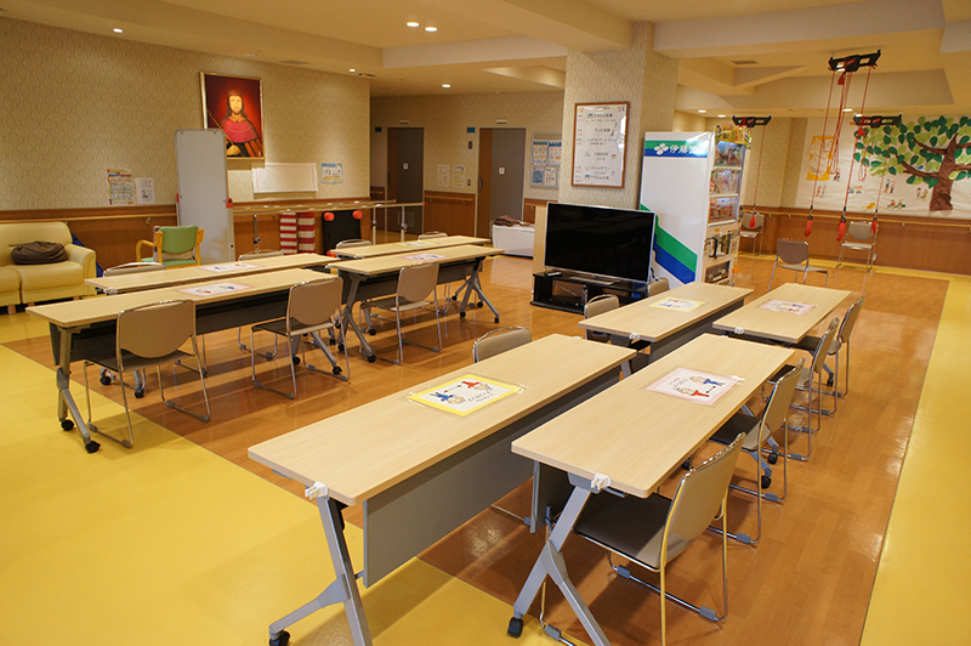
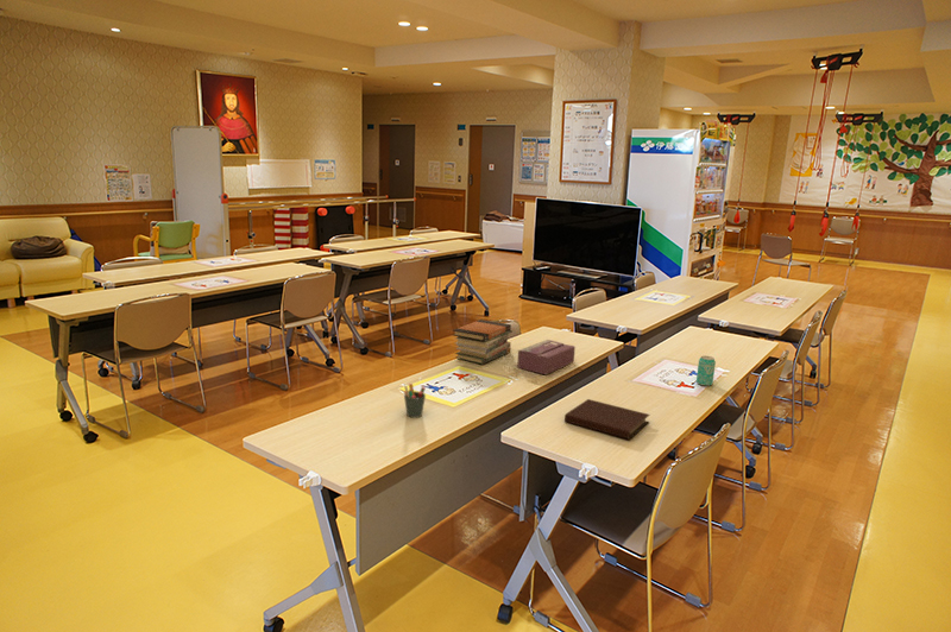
+ beverage can (705, 371)
+ pen holder (414, 399)
+ book stack (483, 341)
+ notebook (606, 418)
+ tissue box (546, 355)
